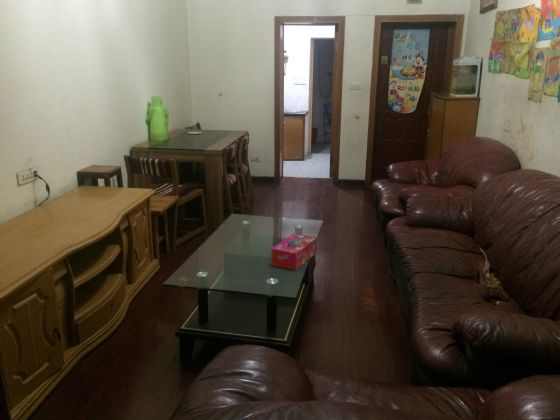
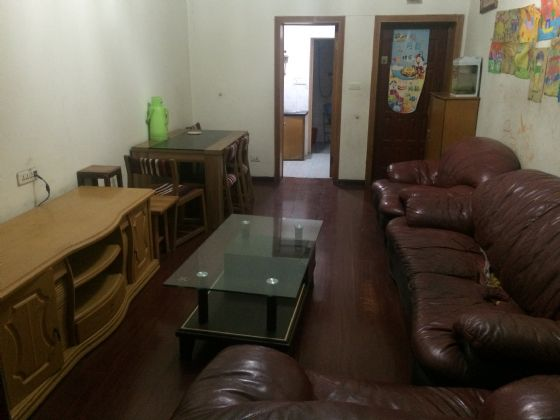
- tissue box (294, 250)
